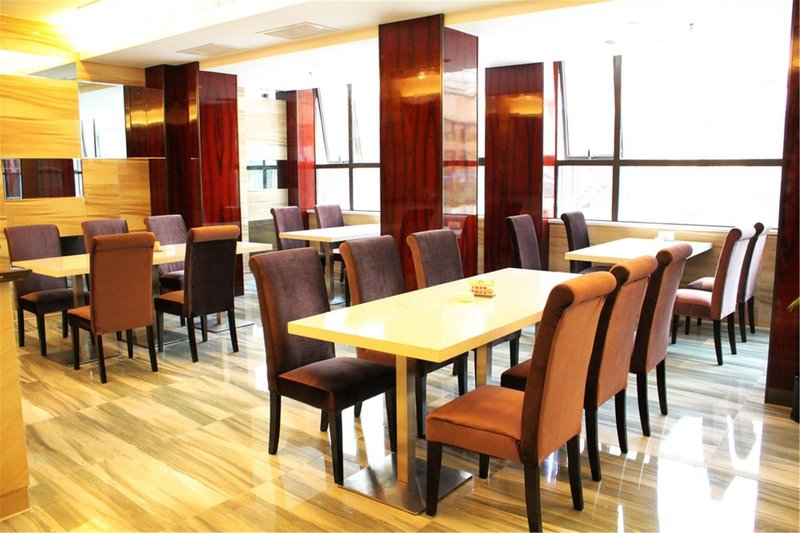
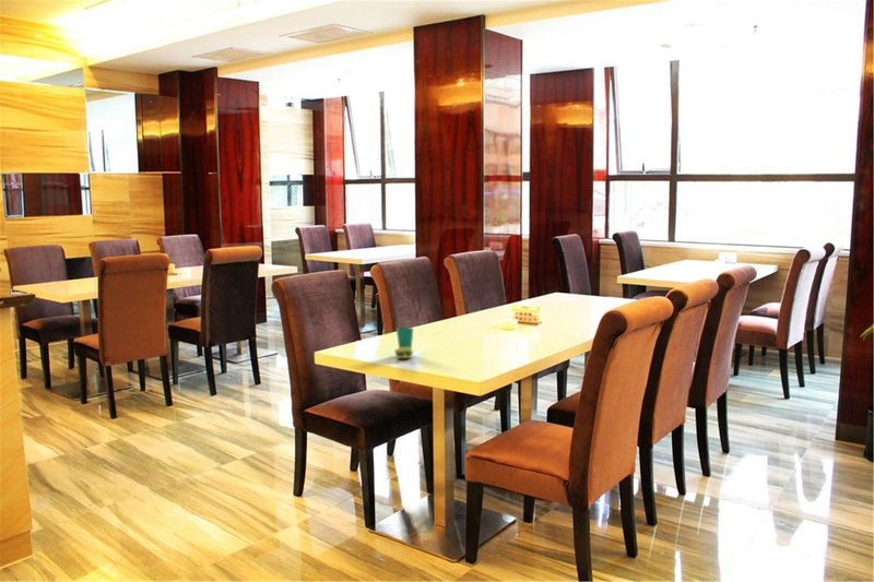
+ cup (404, 343)
